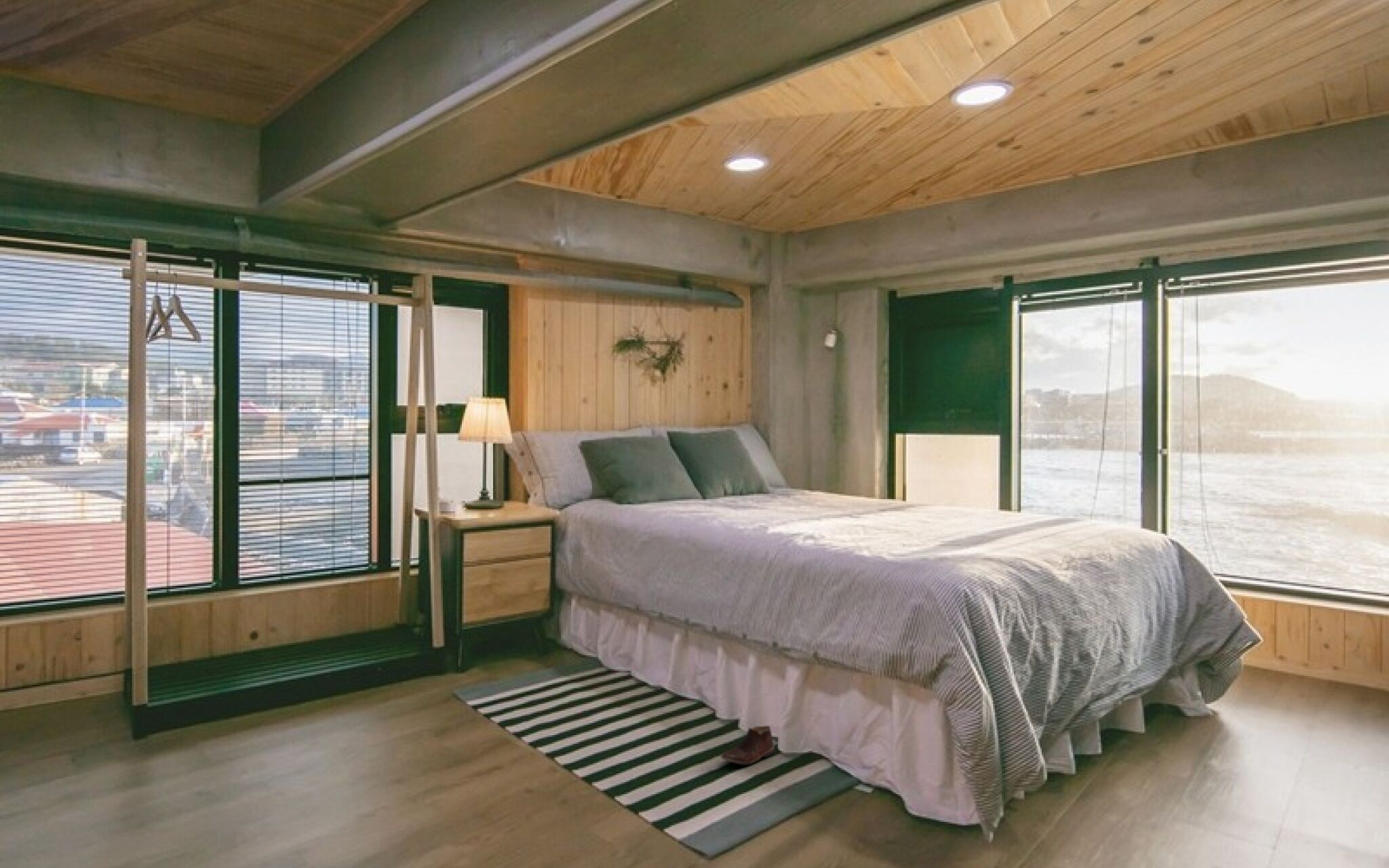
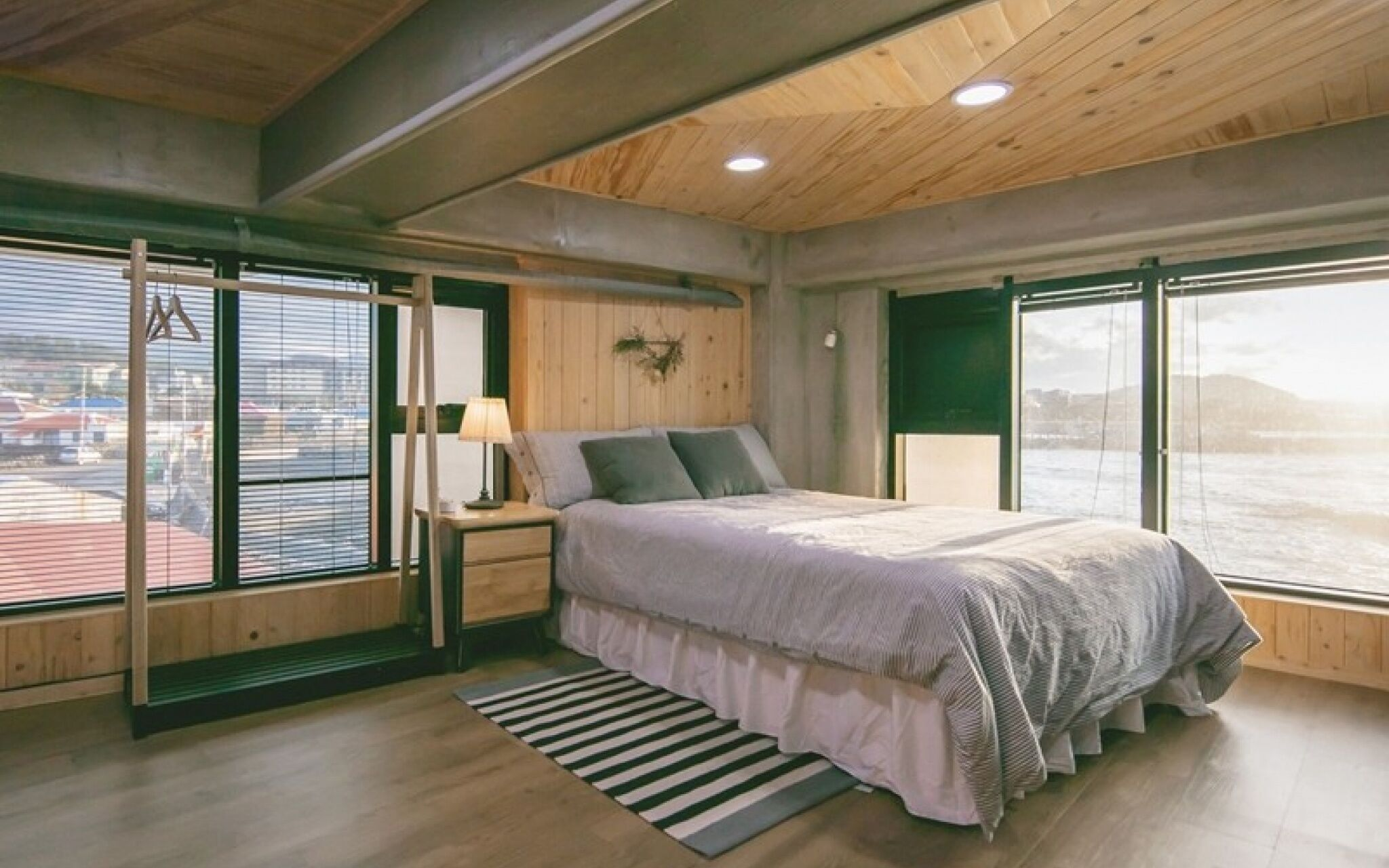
- shoe (749, 744)
